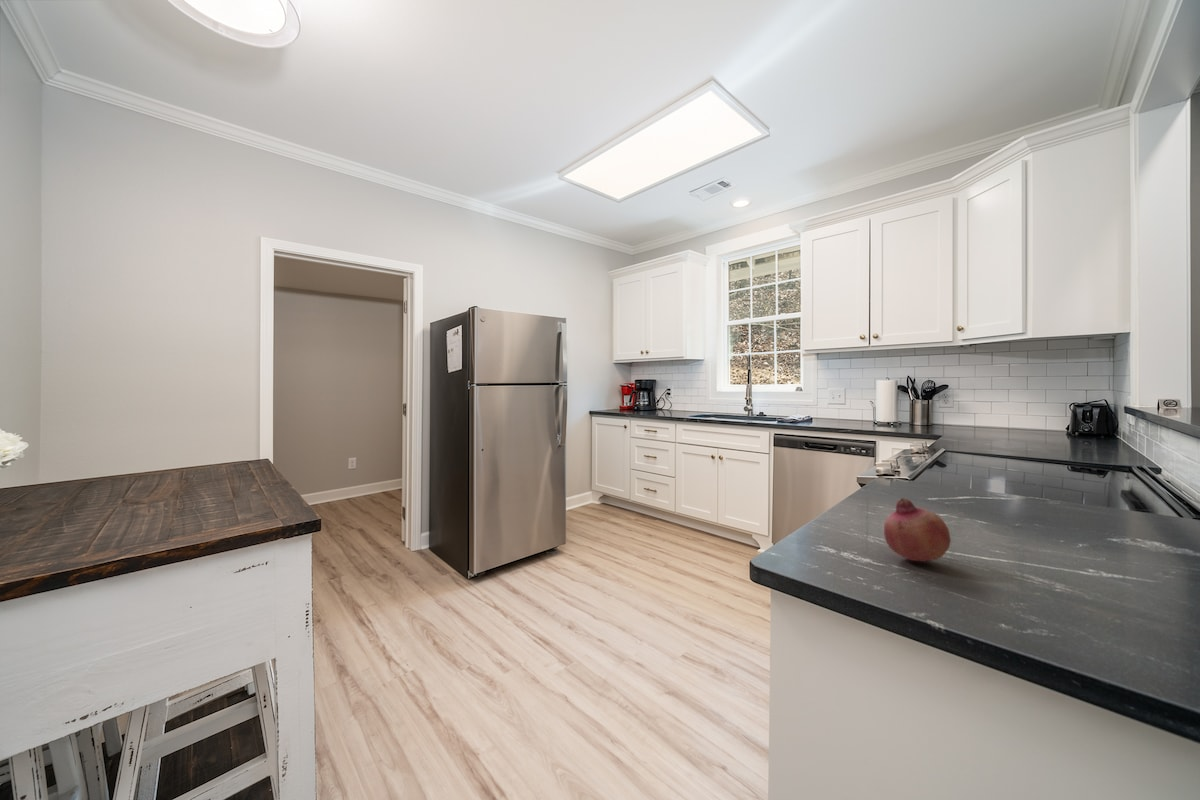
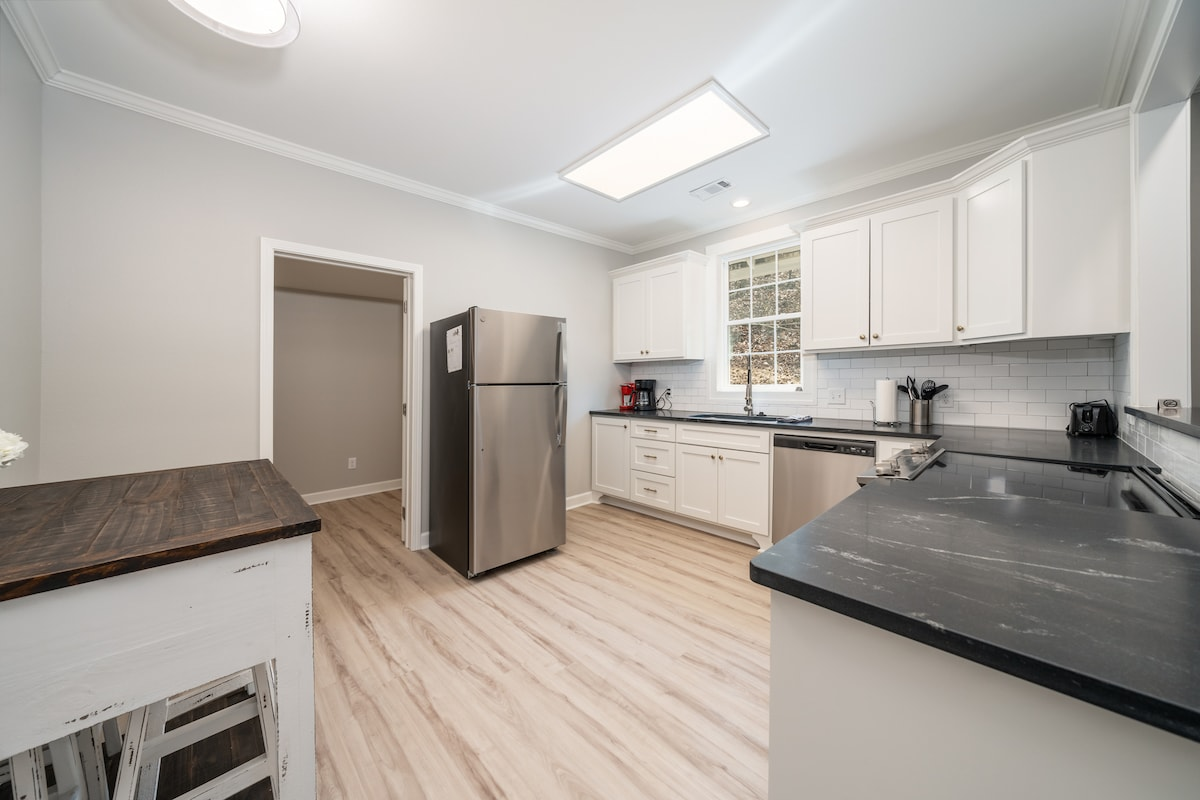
- fruit (915, 529)
